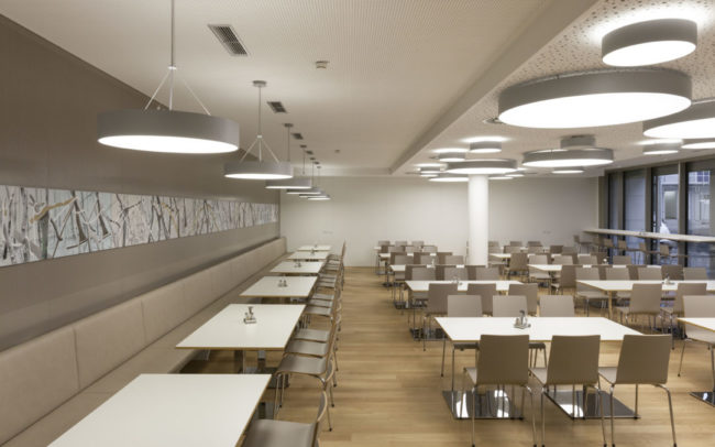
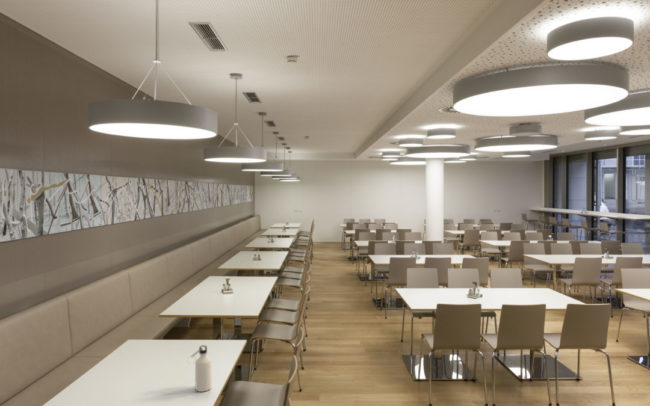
+ water bottle (199, 367)
